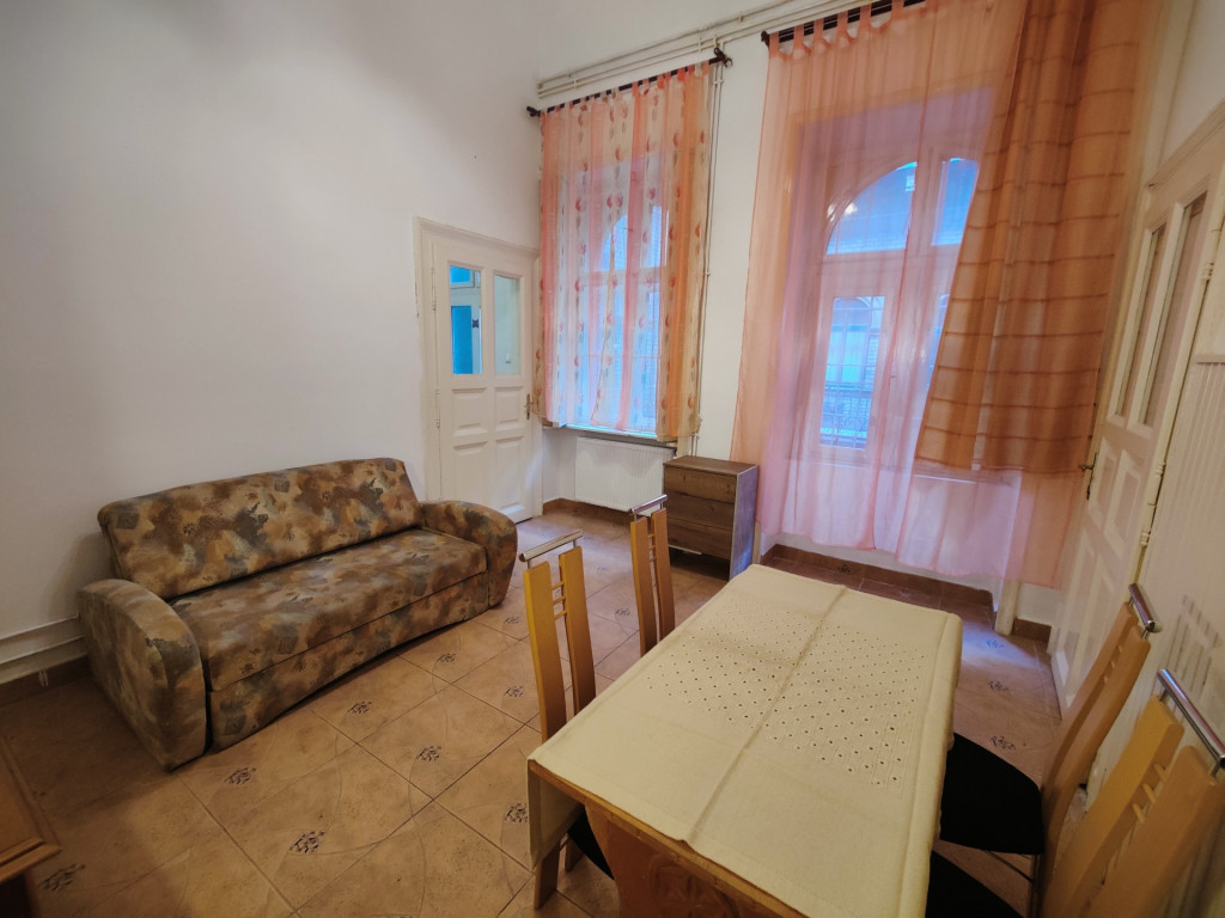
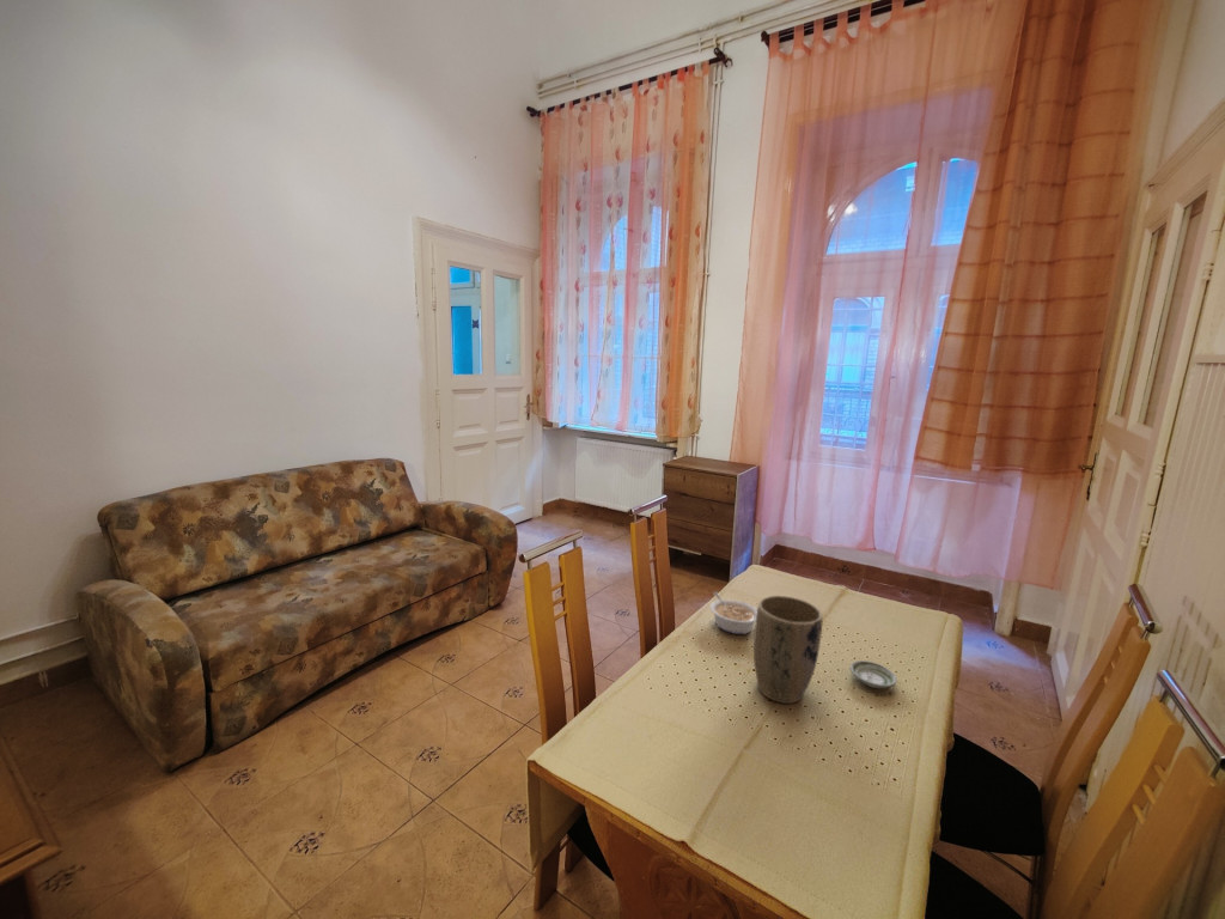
+ saucer (872, 676)
+ legume (732, 615)
+ plant pot (785, 650)
